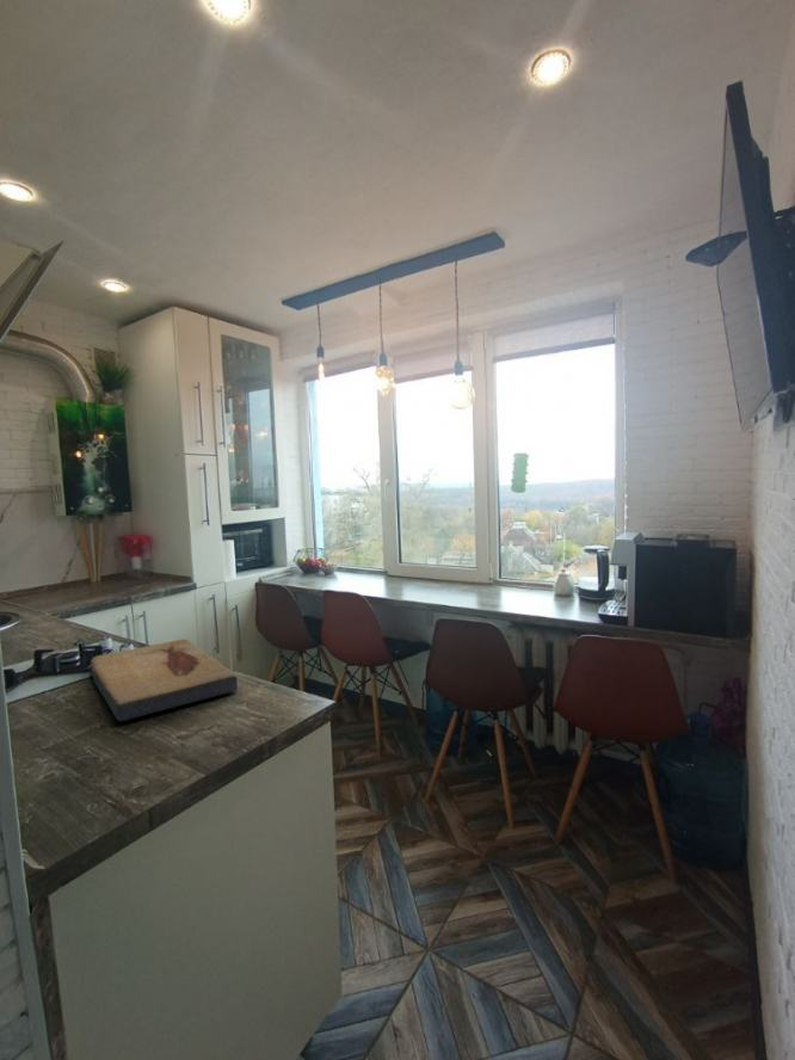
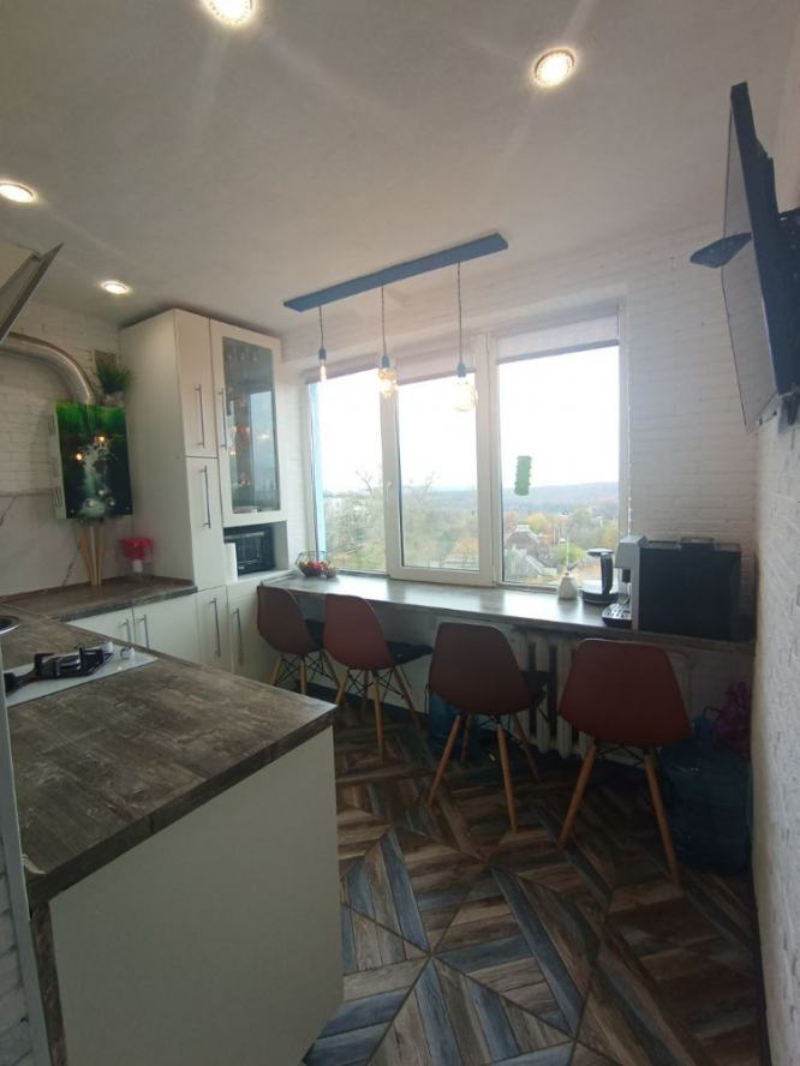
- fish fossil (158, 672)
